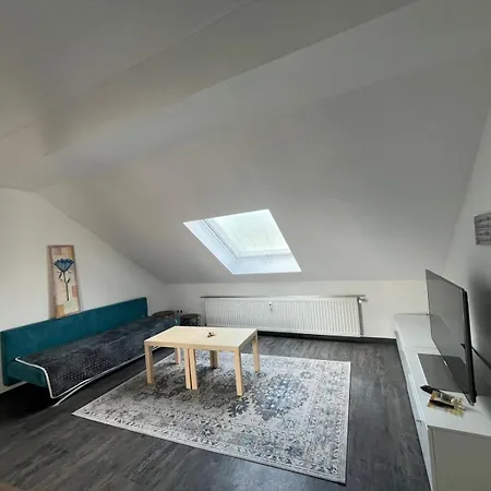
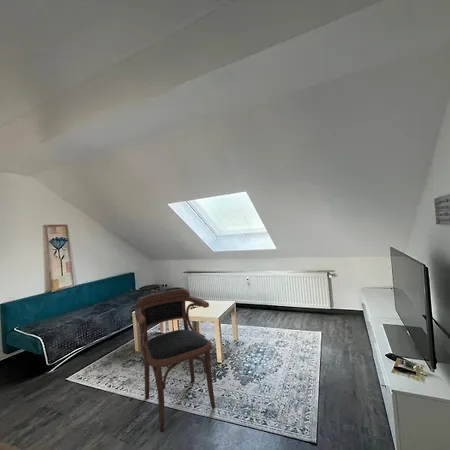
+ armchair (174, 350)
